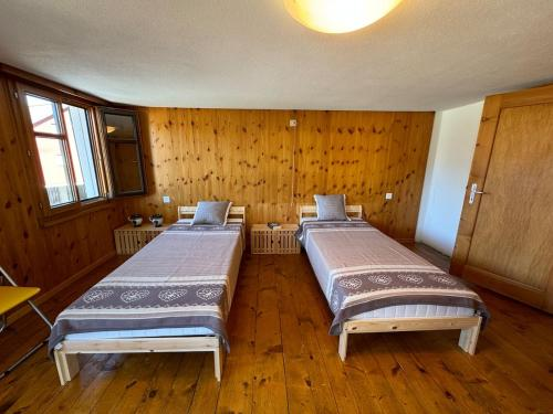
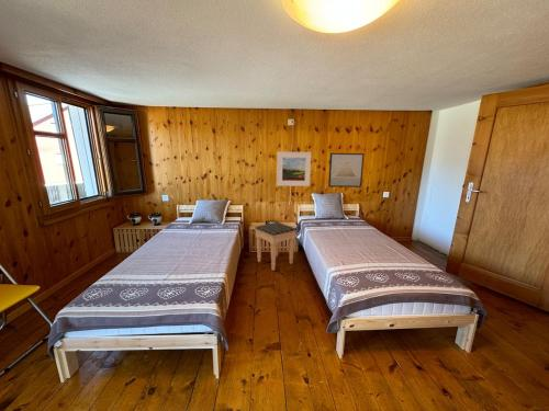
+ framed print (293, 169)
+ wall art (346, 170)
+ footstool (274, 244)
